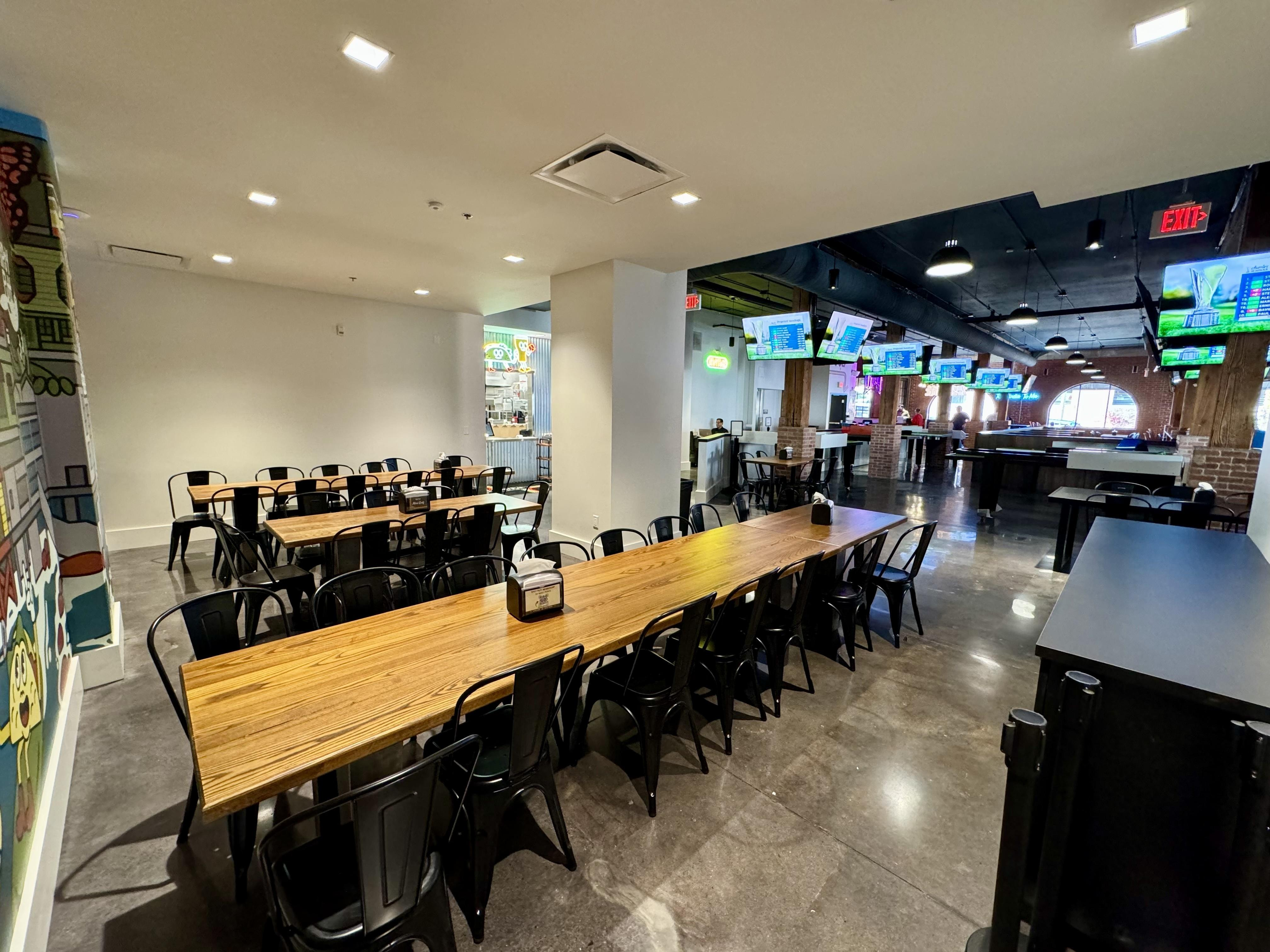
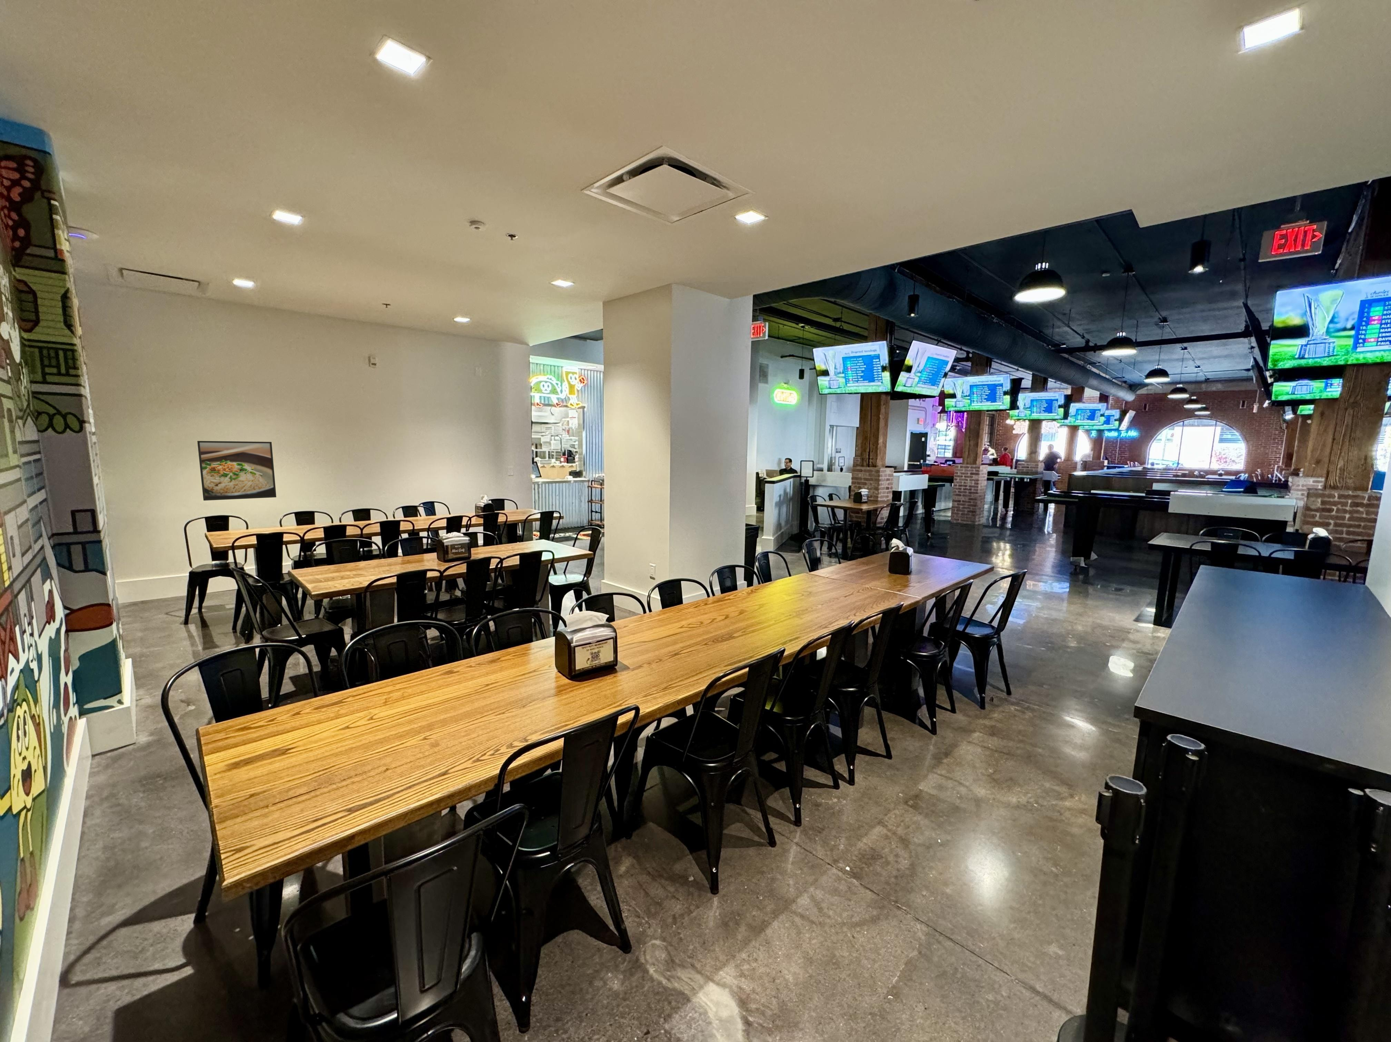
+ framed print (239, 470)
